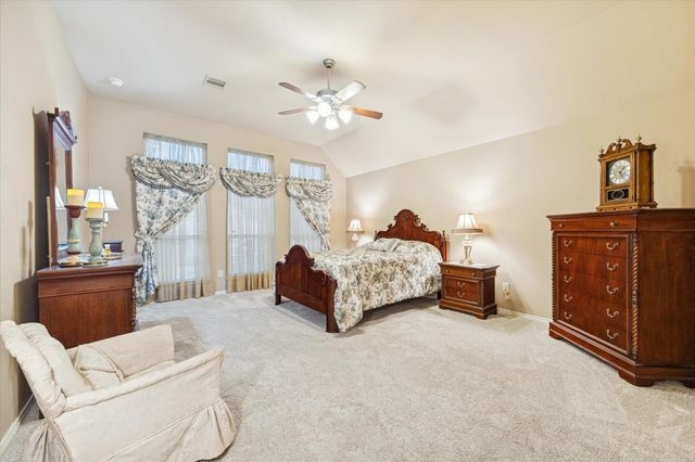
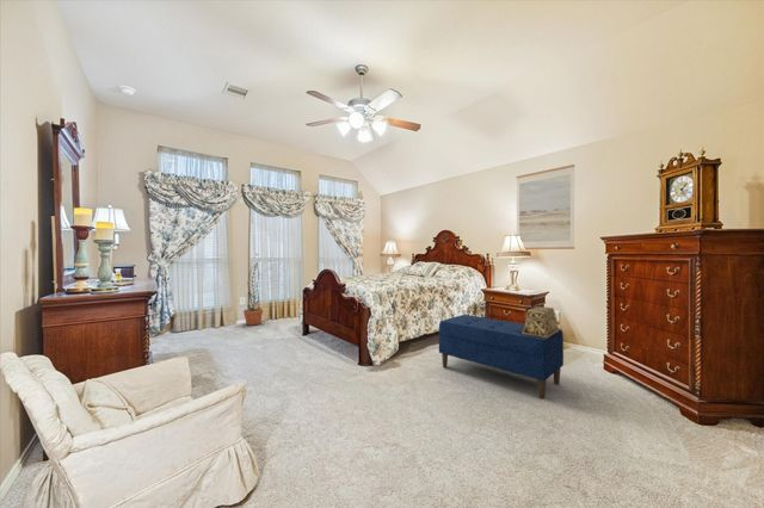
+ bench (497, 349)
+ decorative plant (253, 292)
+ decorative box (541, 320)
+ wall art (543, 210)
